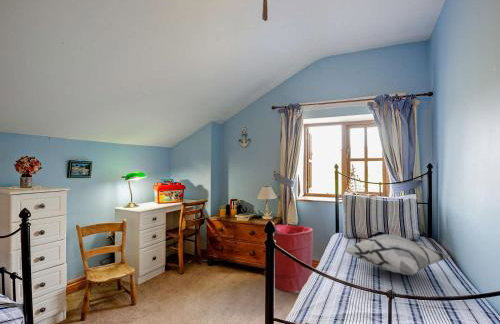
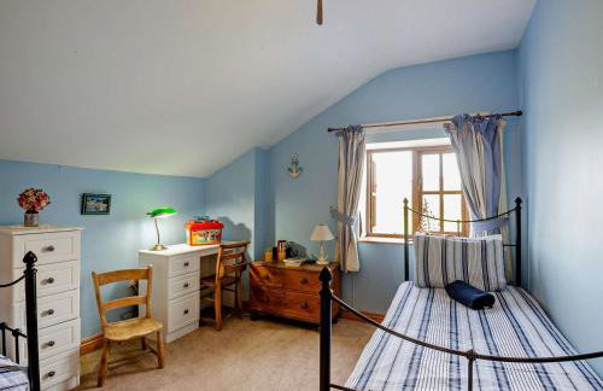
- decorative pillow (394, 253)
- laundry hamper (291, 254)
